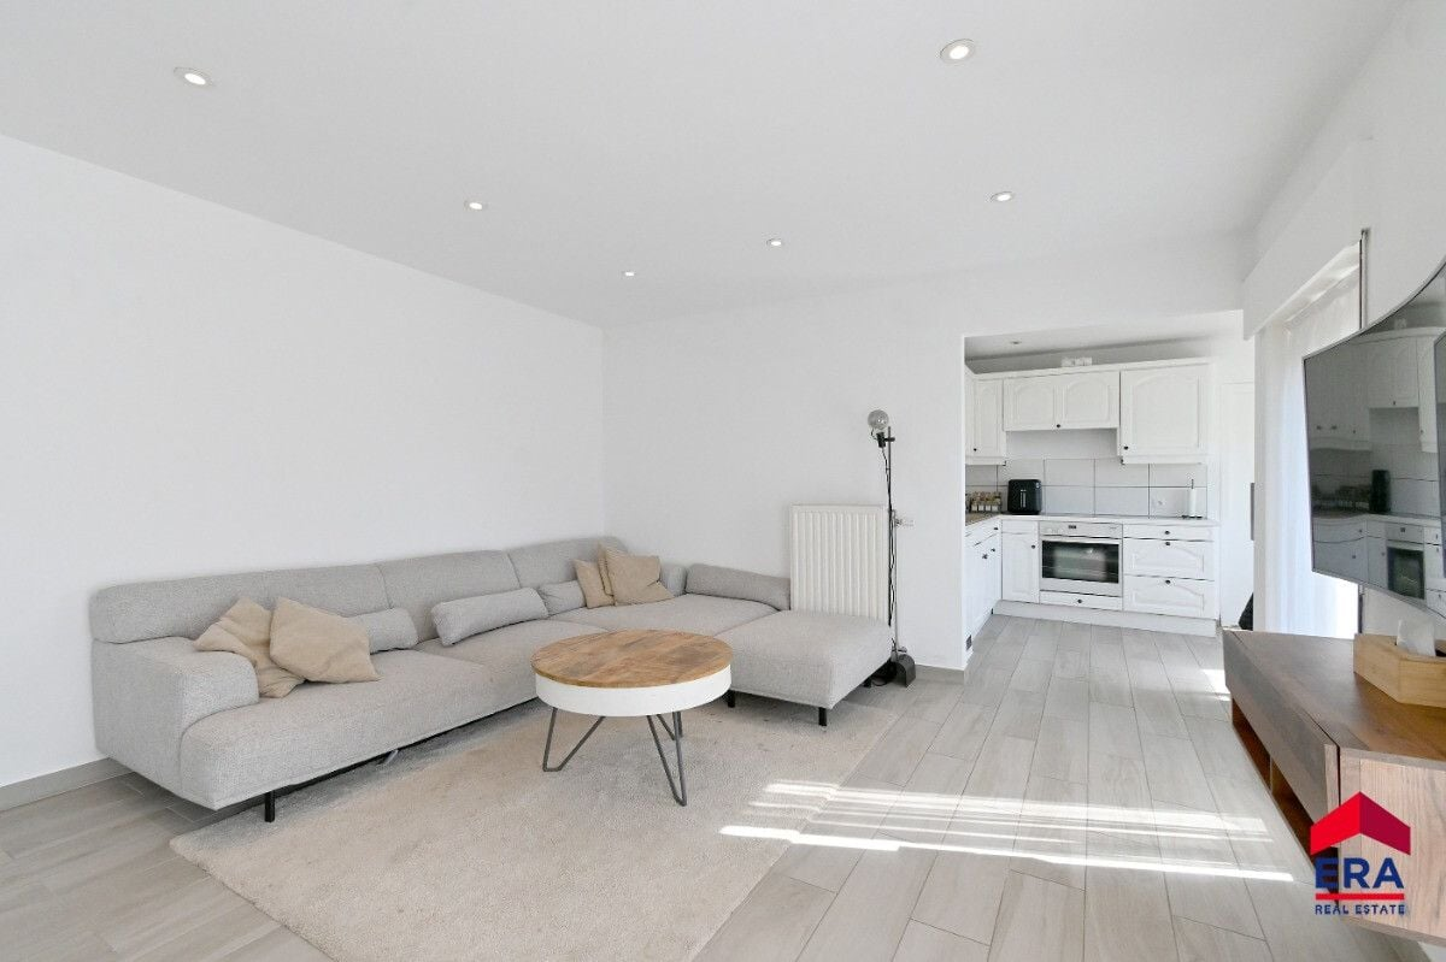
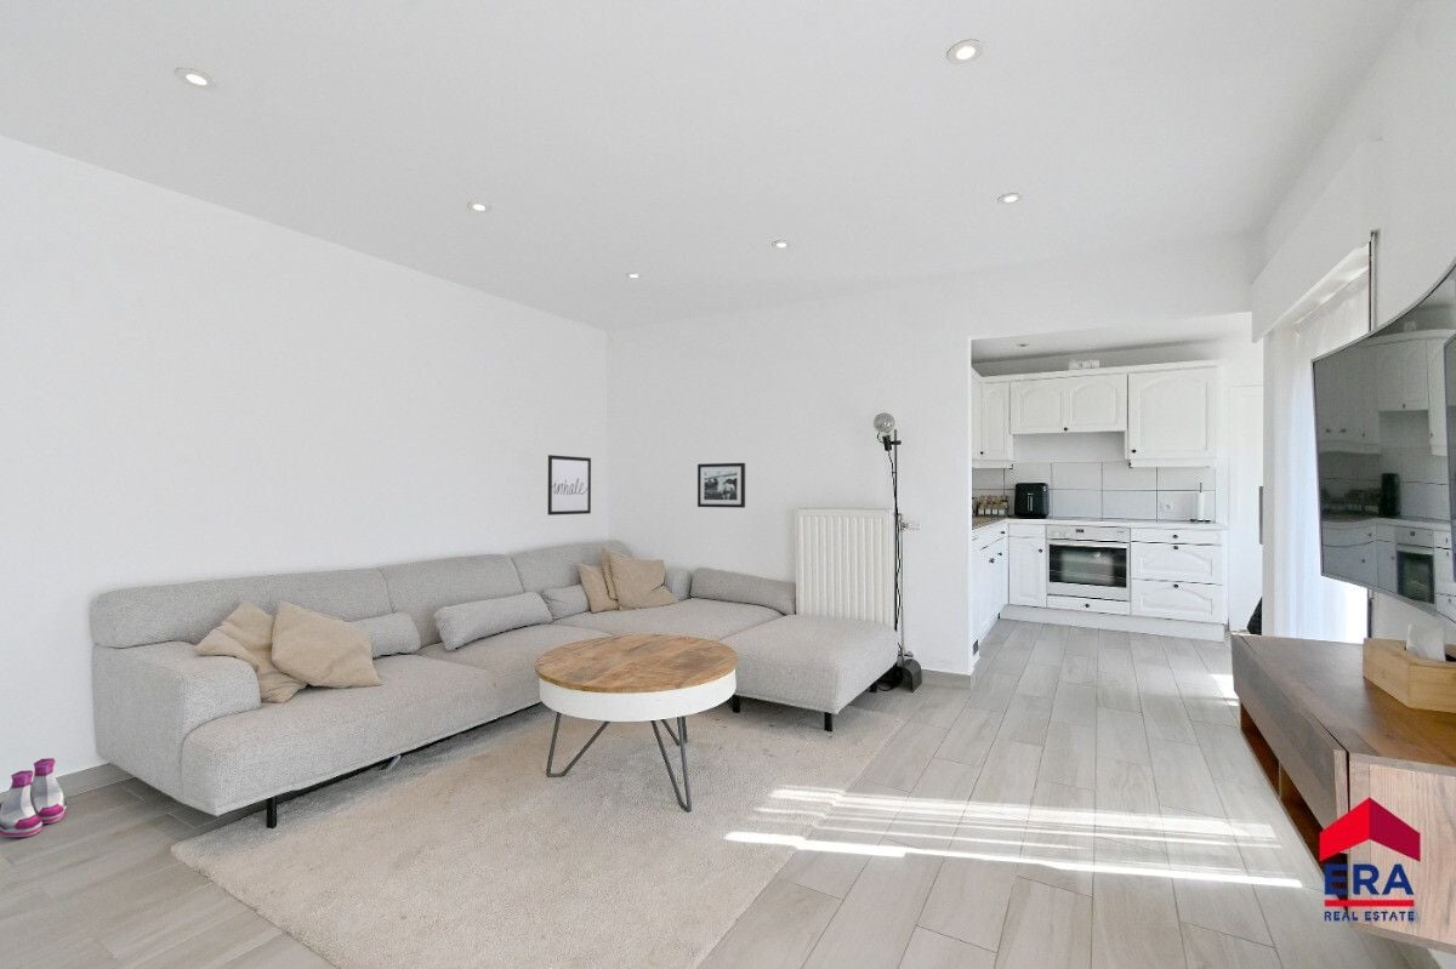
+ boots (34, 793)
+ picture frame (721, 485)
+ wall art (569, 485)
